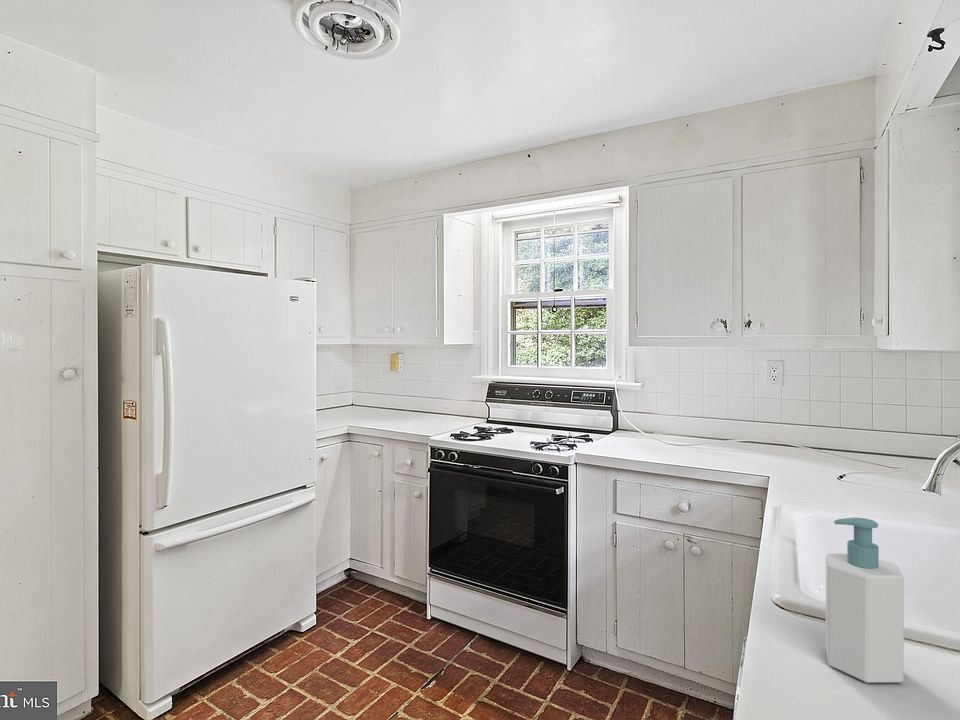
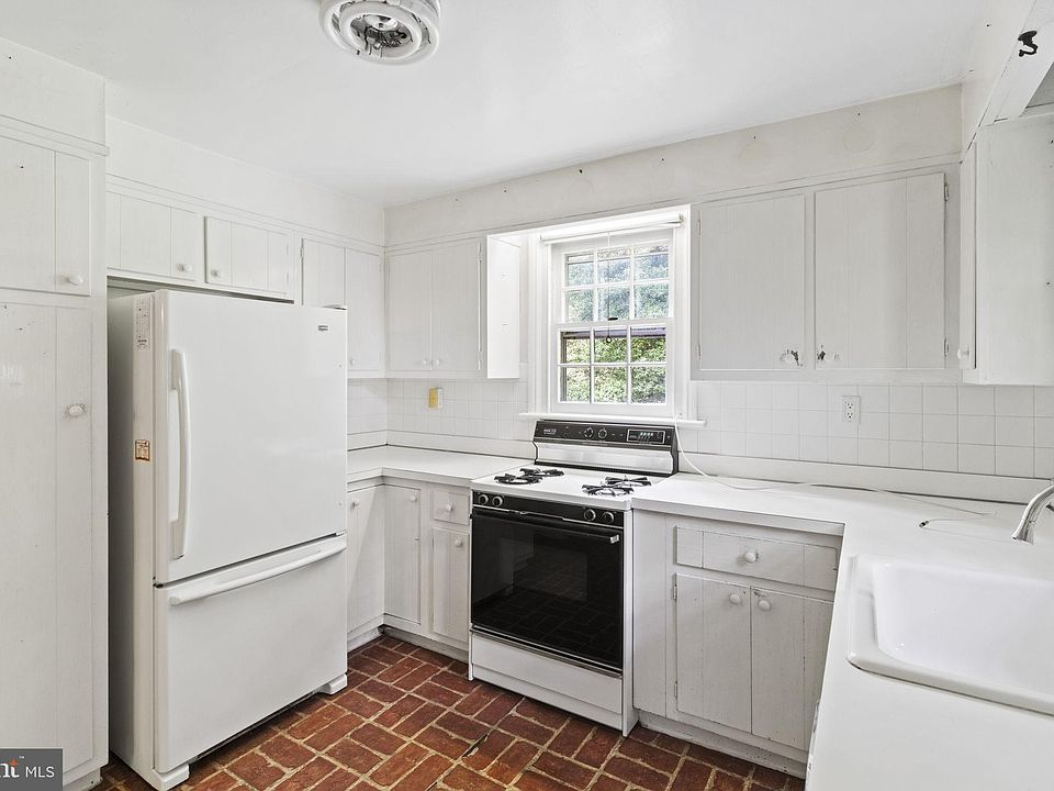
- soap bottle (862, 593)
